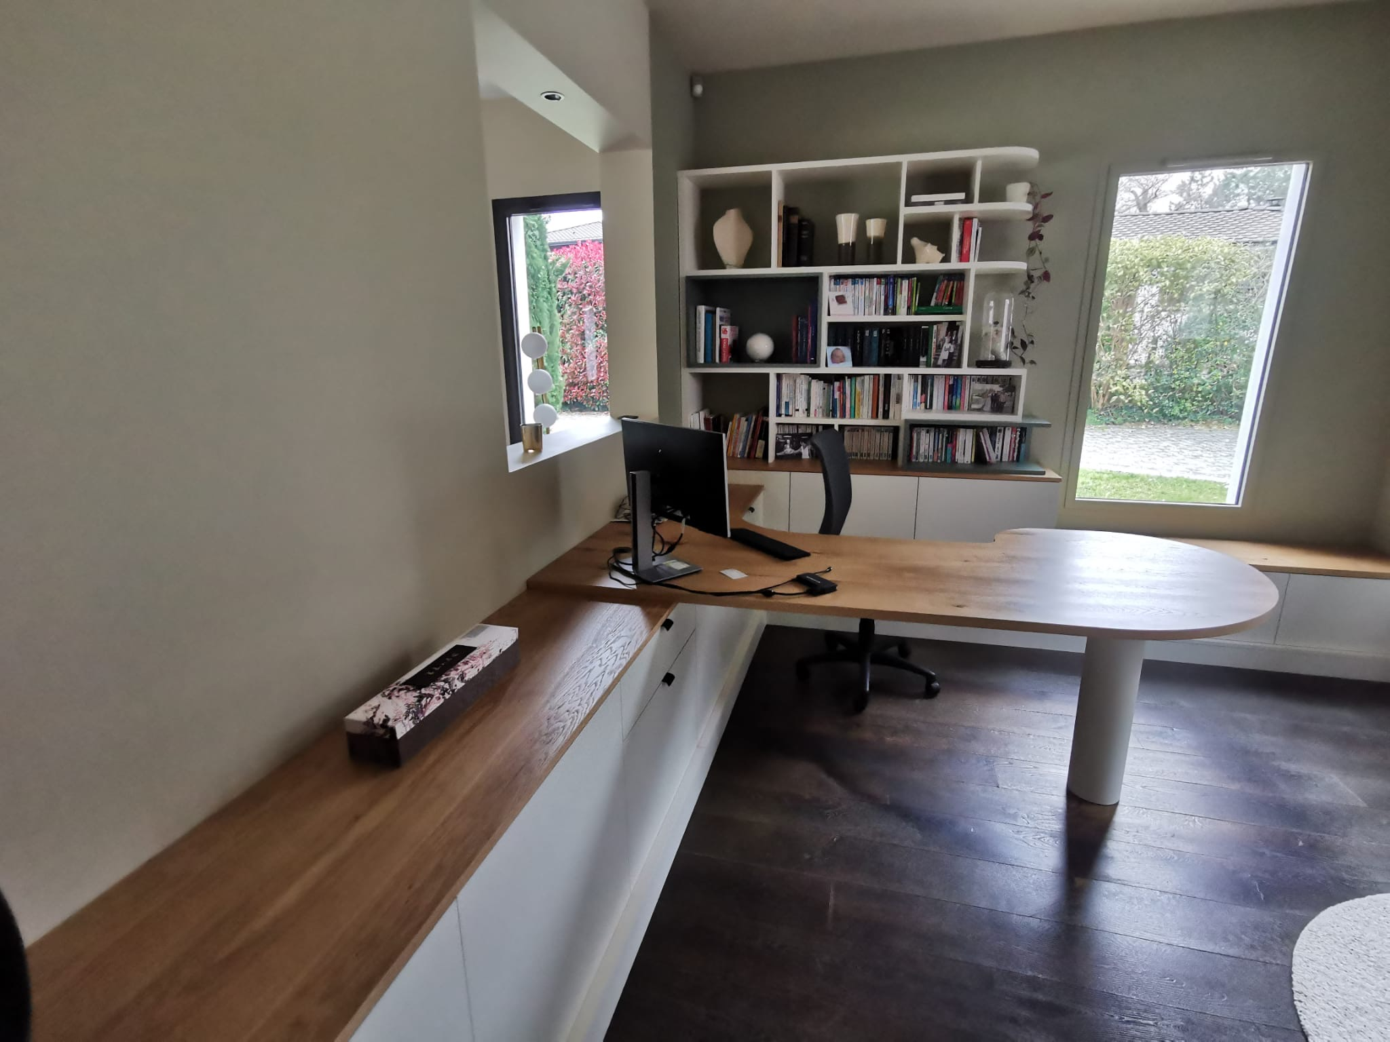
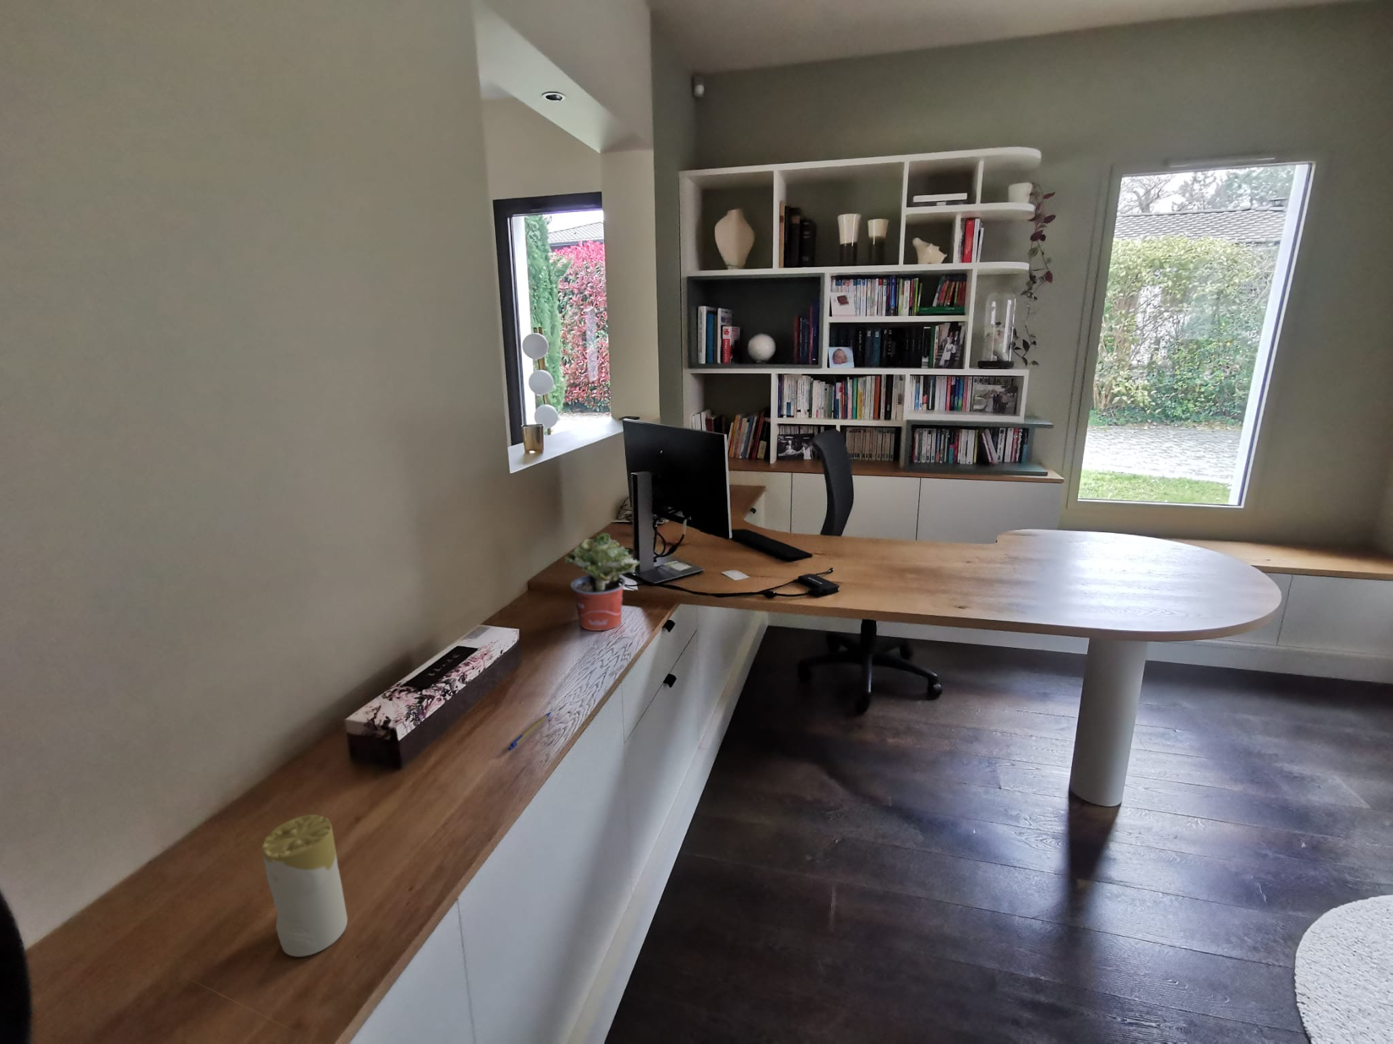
+ candle (305, 885)
+ potted plant (604, 579)
+ pen (531, 728)
